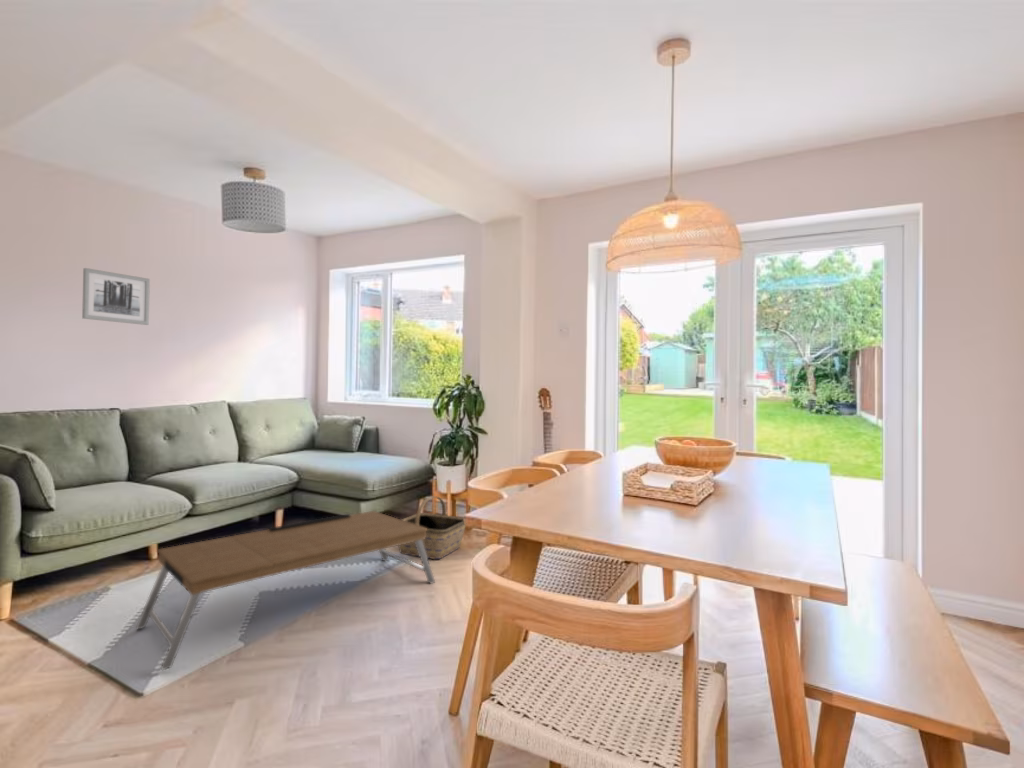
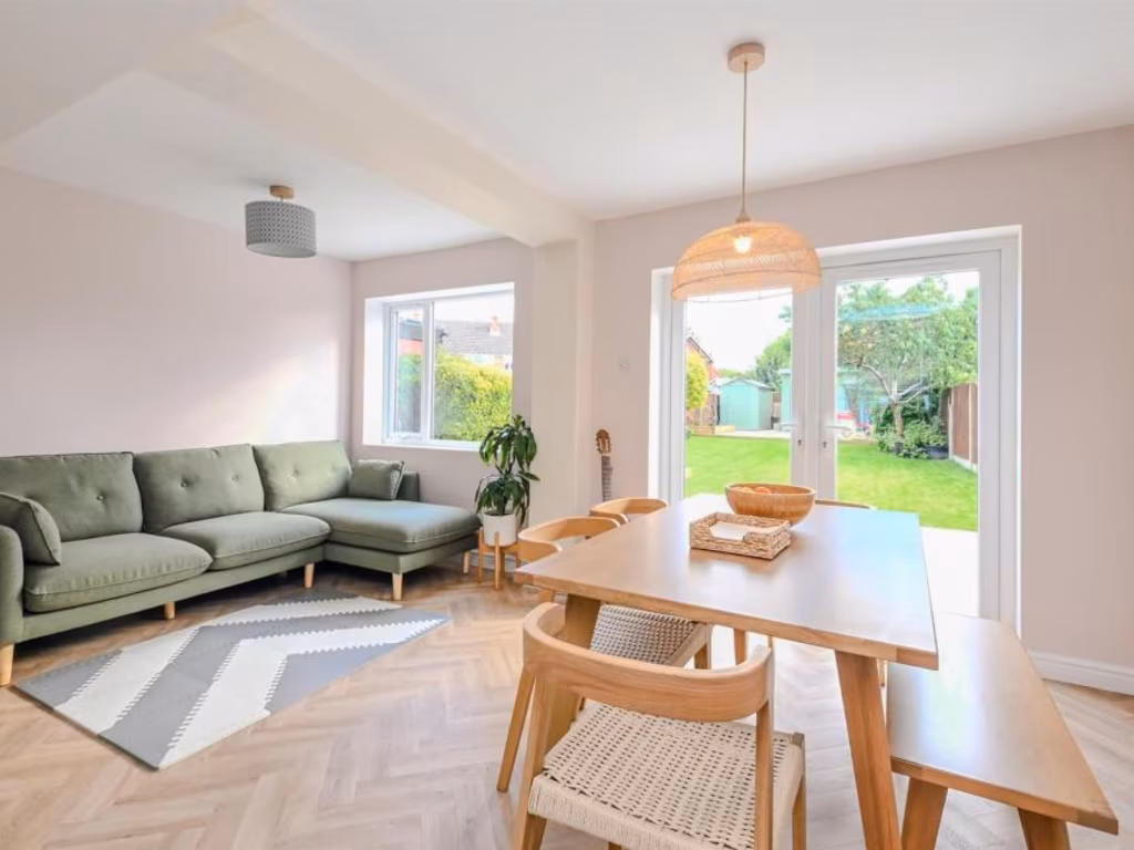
- basket (430, 523)
- coffee table (303, 567)
- wall art (117, 297)
